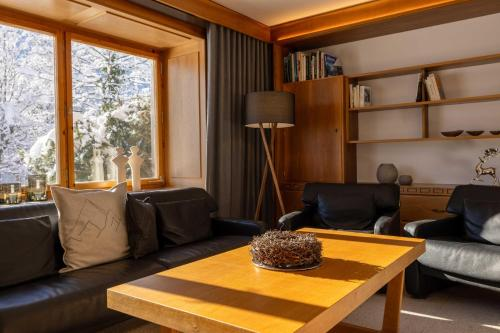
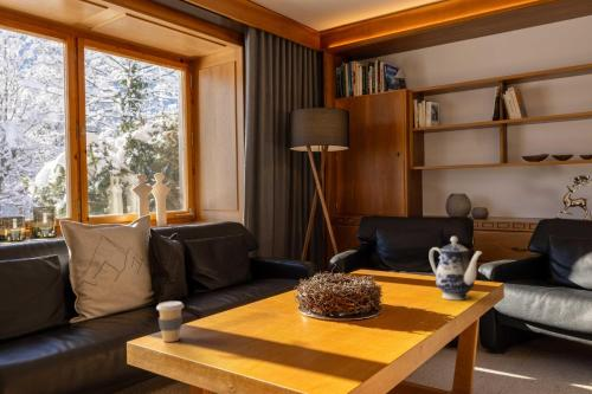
+ teapot (455, 266)
+ coffee cup (170, 321)
